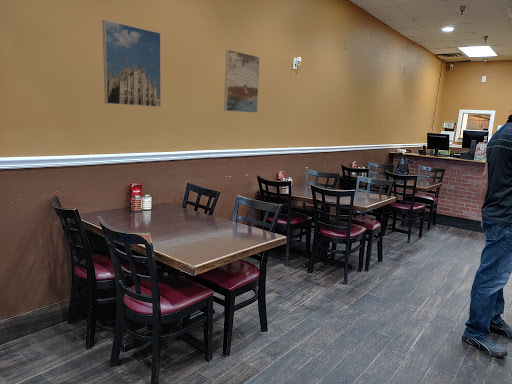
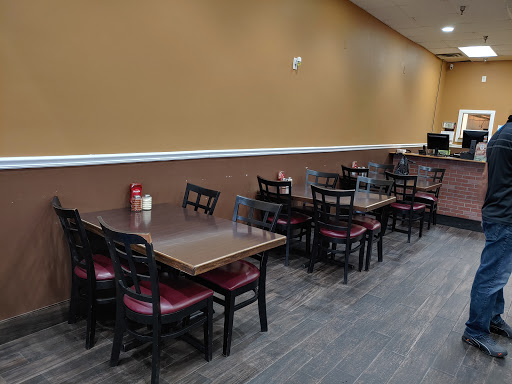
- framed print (133, 67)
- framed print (242, 83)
